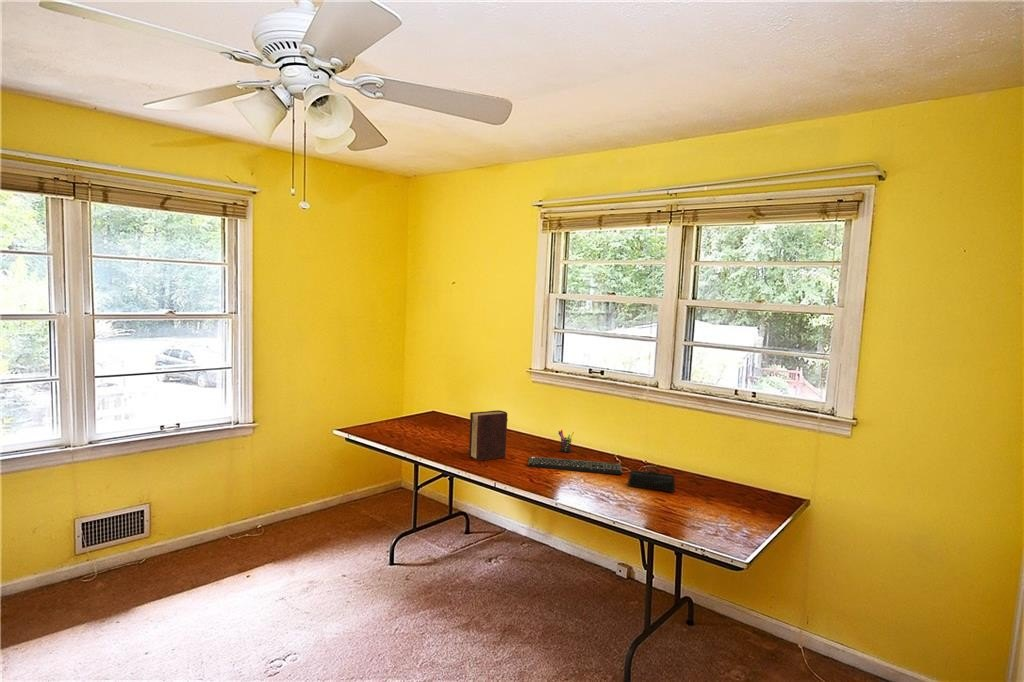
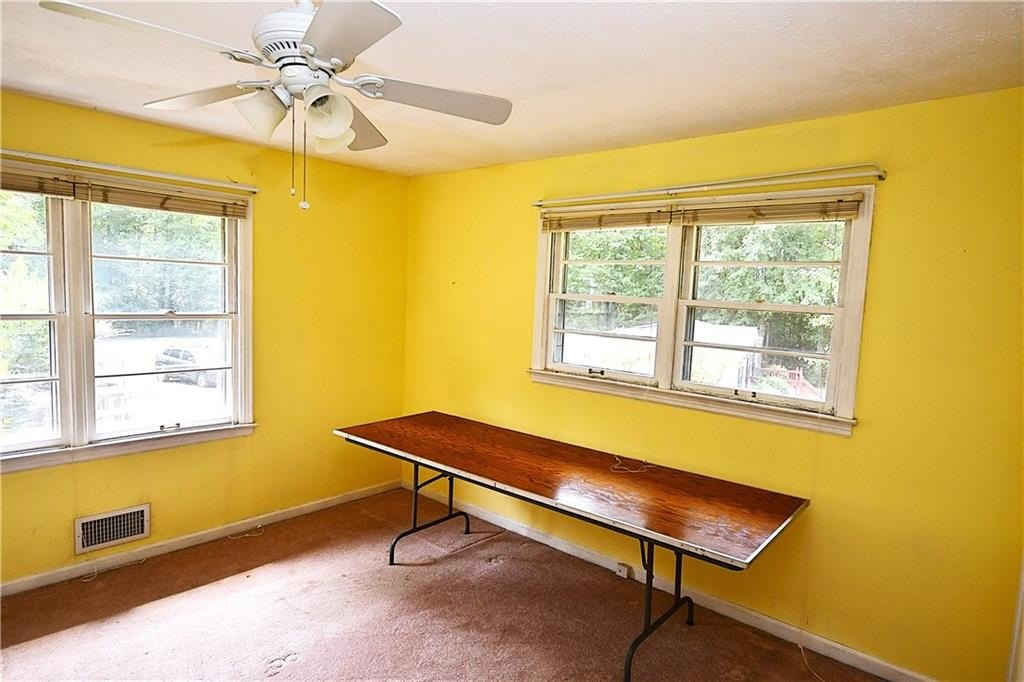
- pencil case (652, 476)
- diary (489, 434)
- pen holder (566, 440)
- keyboard (574, 464)
